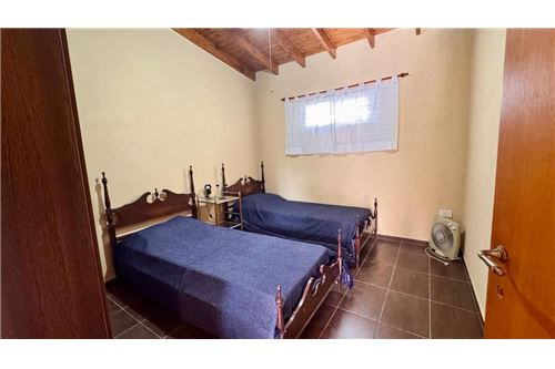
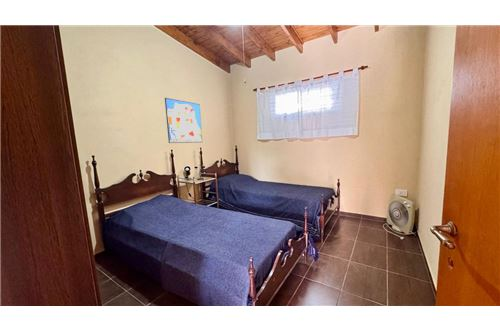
+ wall art (185, 122)
